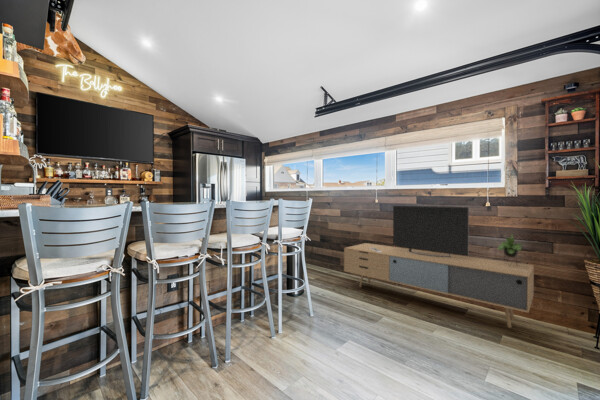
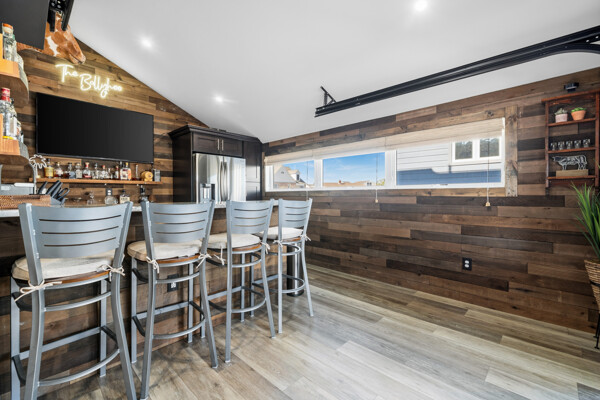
- media console (425, 253)
